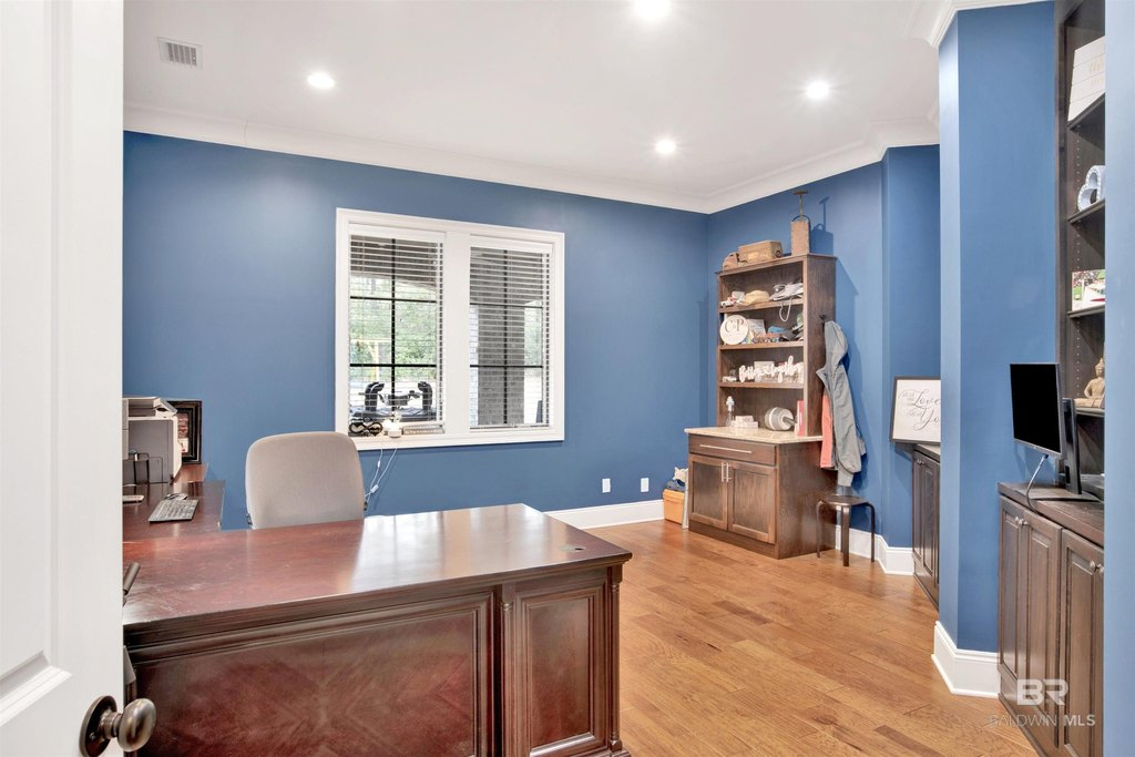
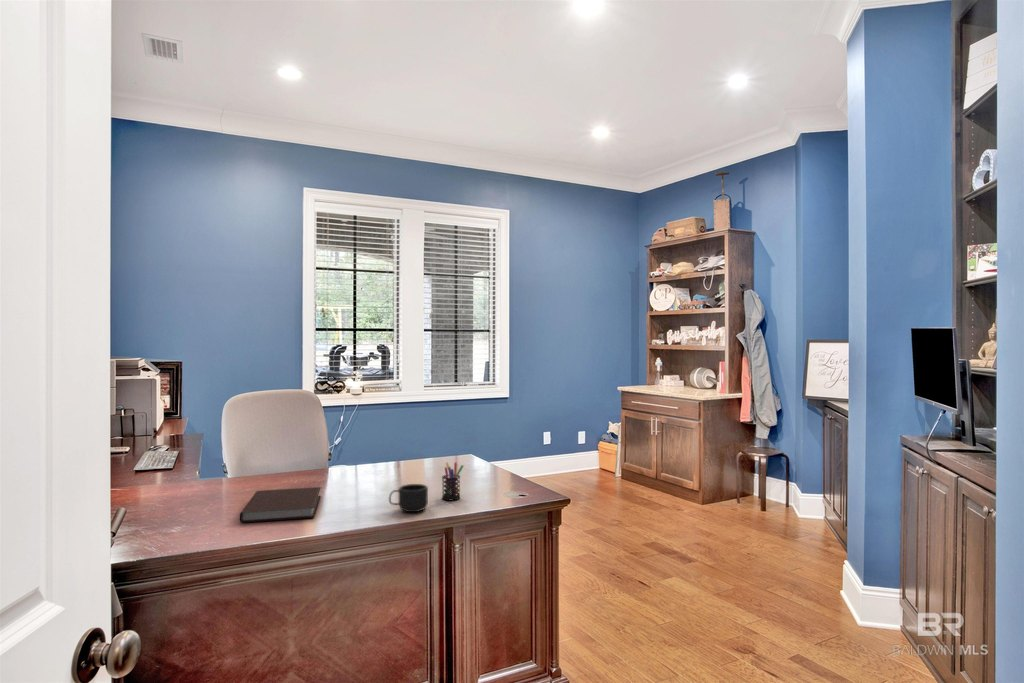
+ mug (408, 498)
+ pen holder (453, 479)
+ notebook (283, 503)
